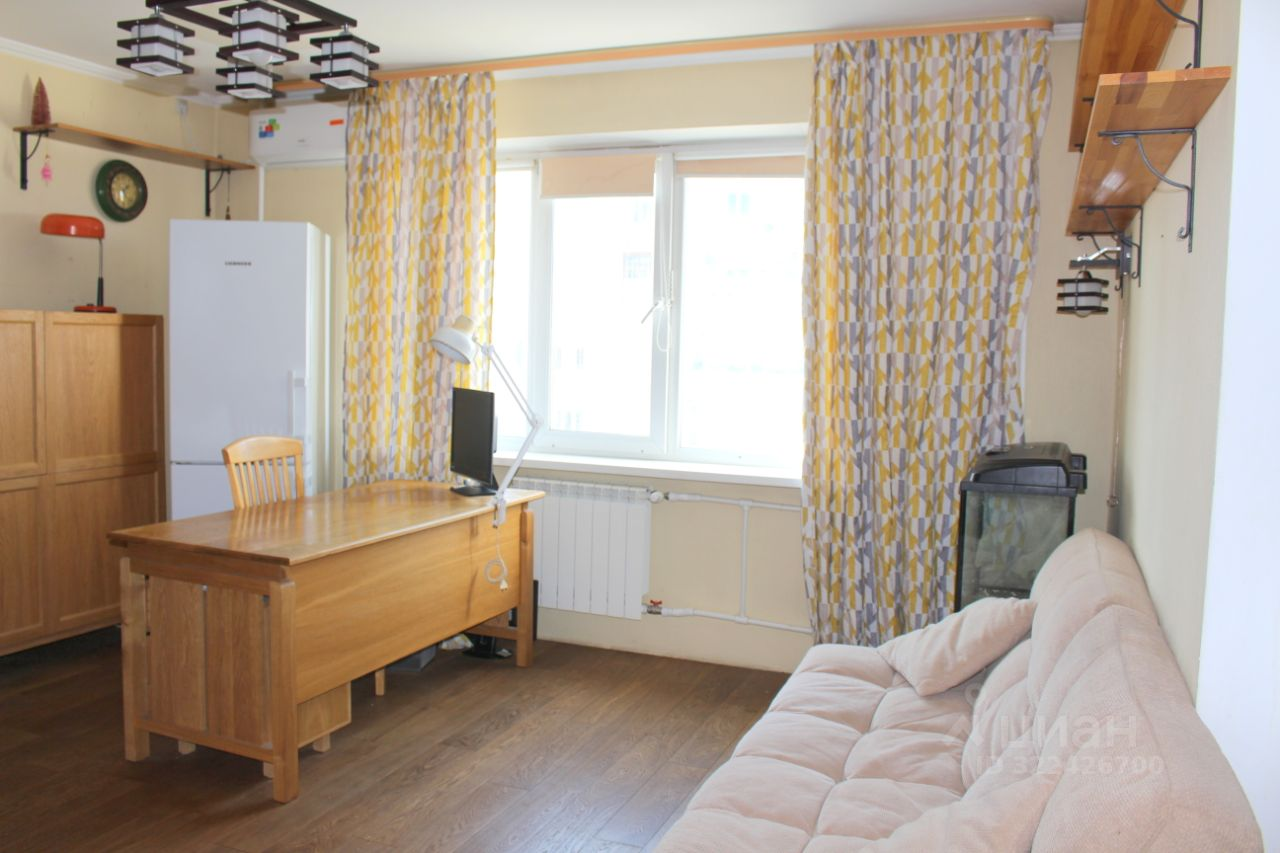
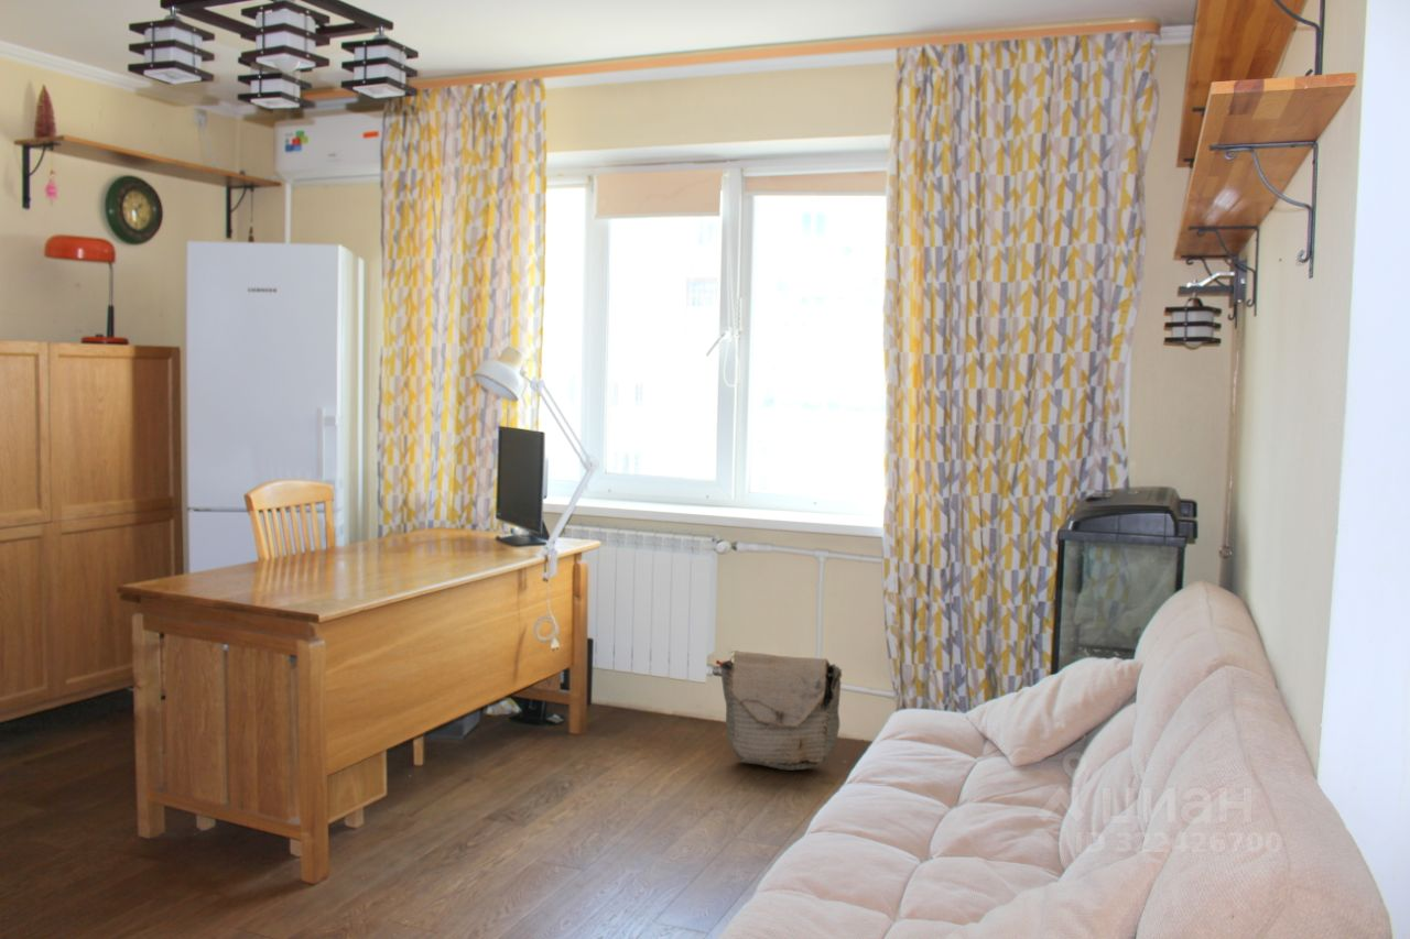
+ bag (778, 712)
